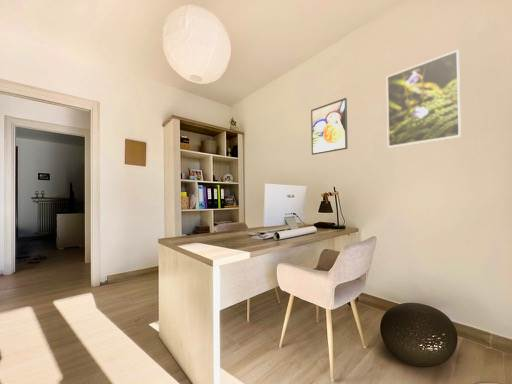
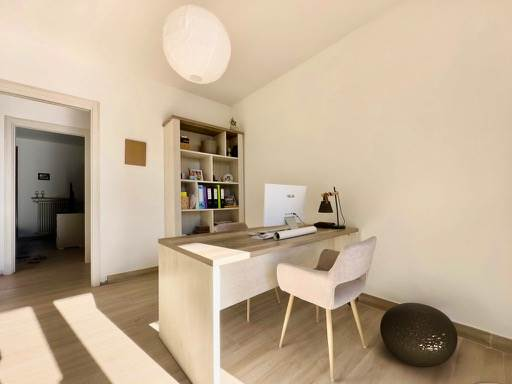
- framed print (420, 103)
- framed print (328, 128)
